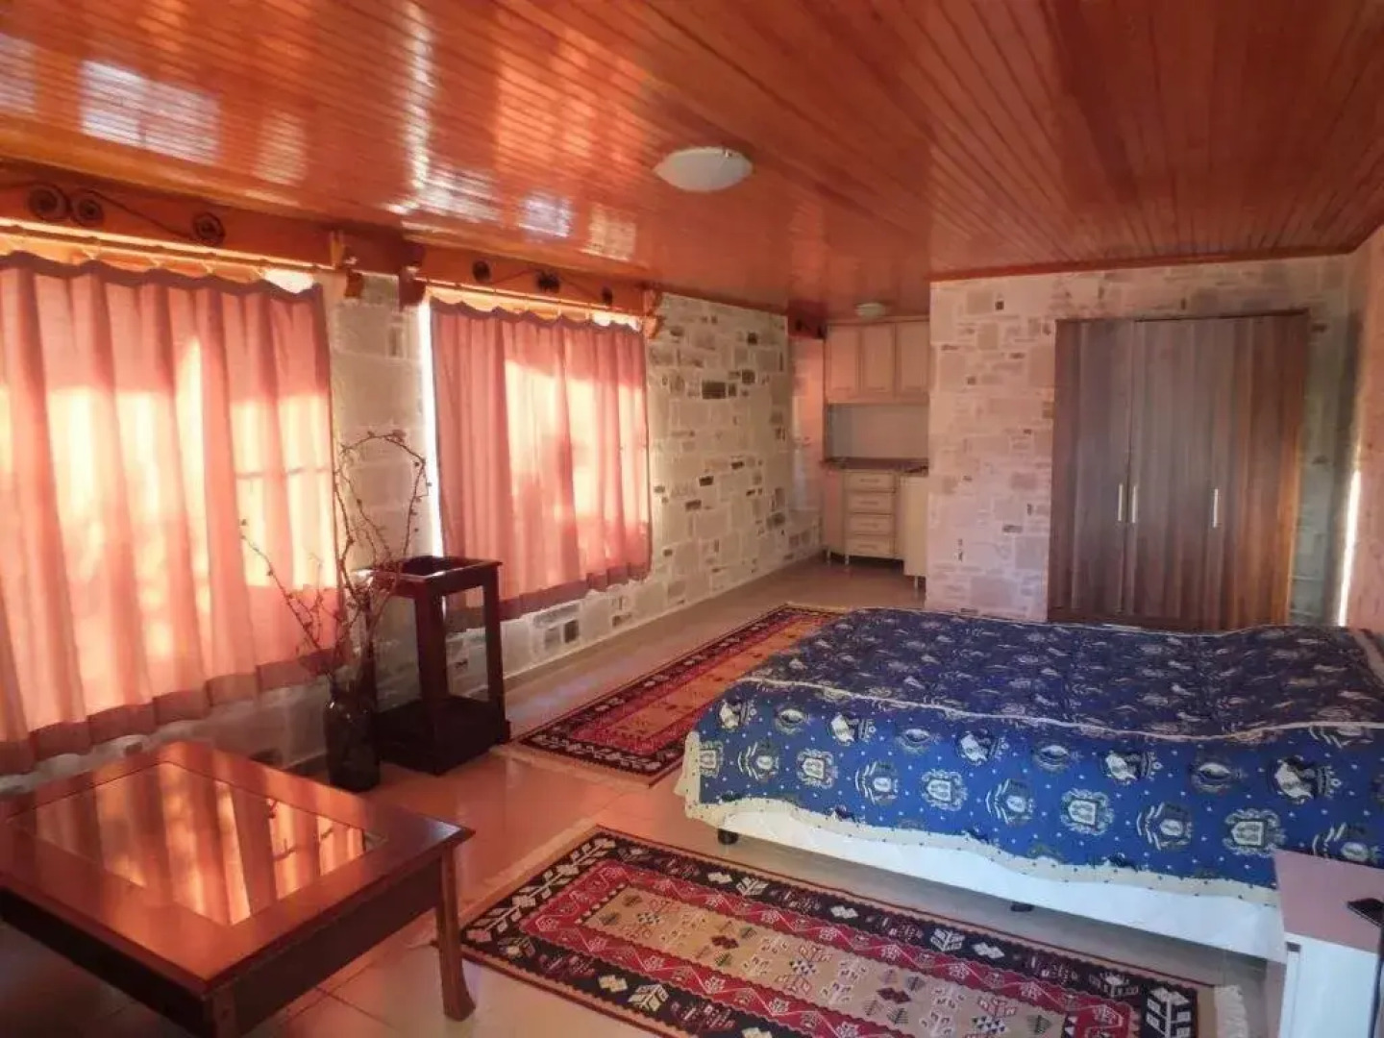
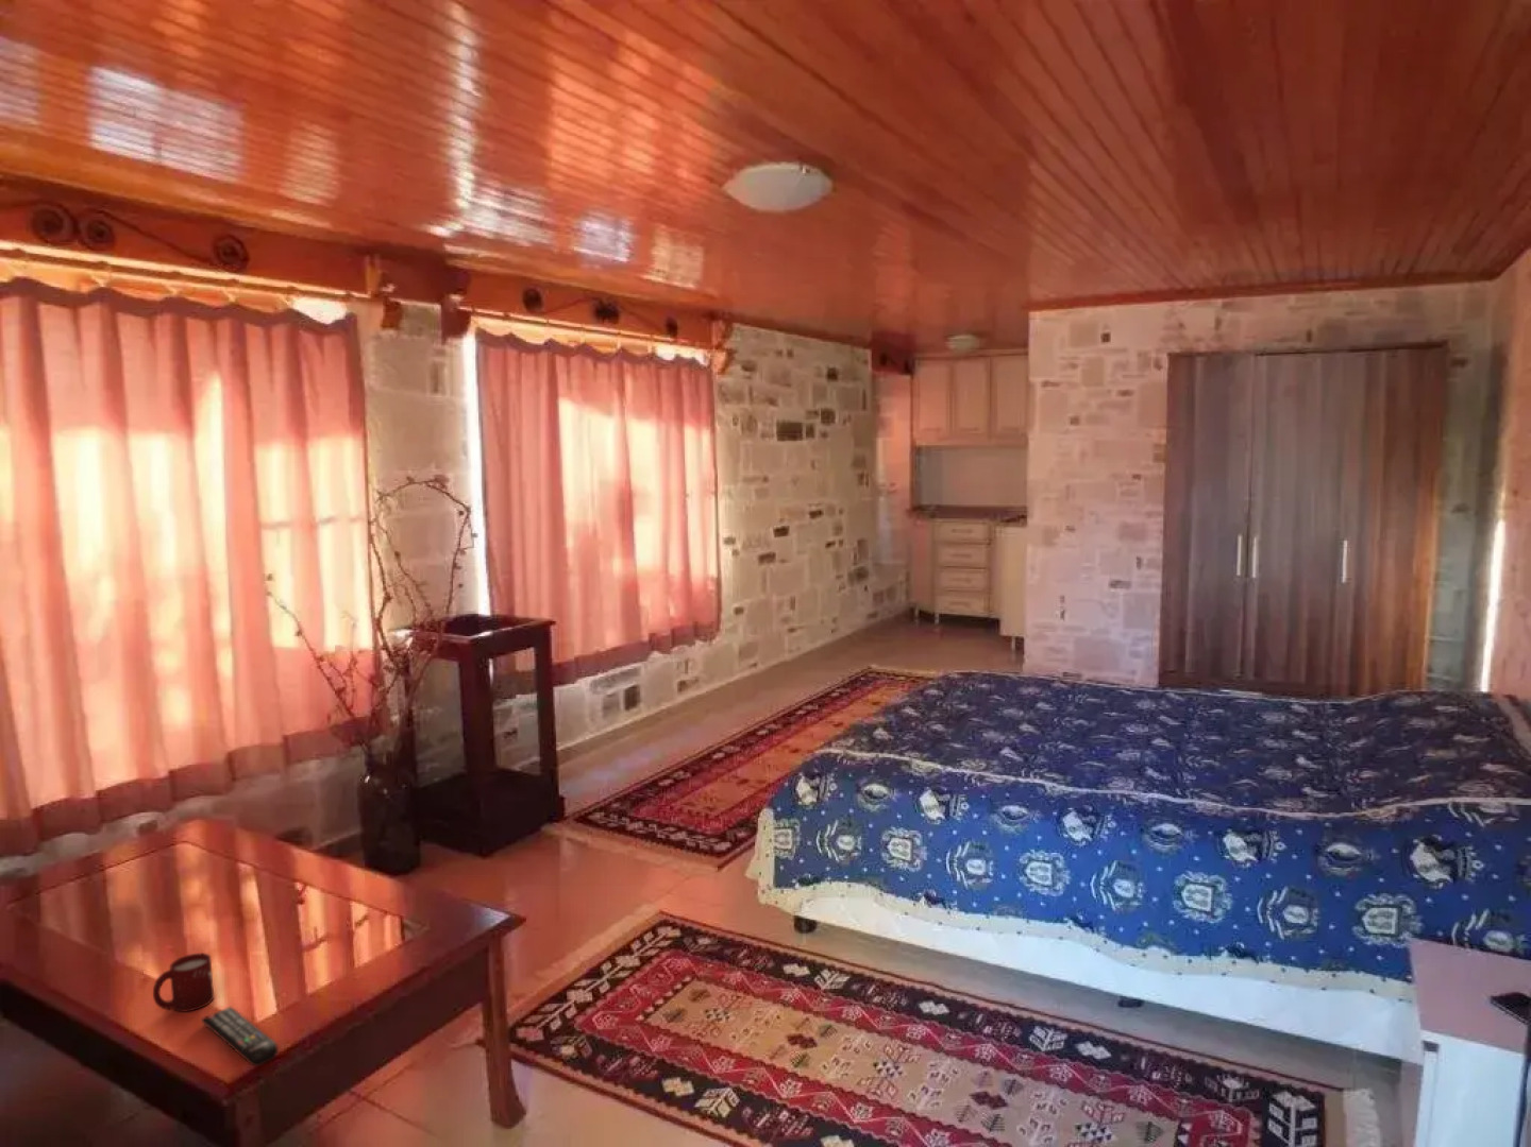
+ cup (183, 984)
+ remote control (239, 1035)
